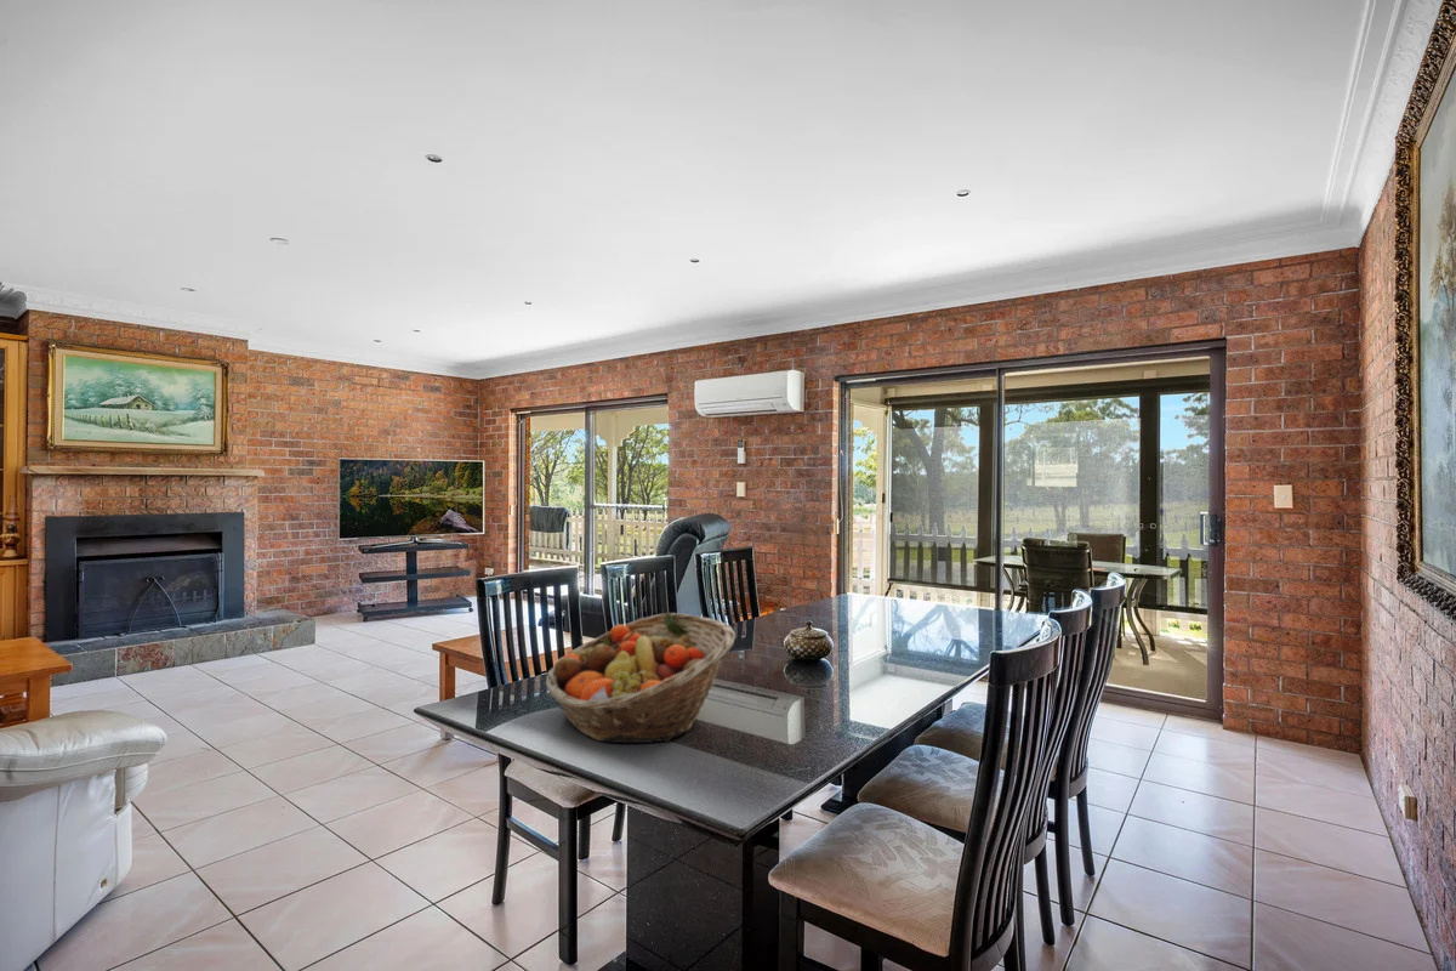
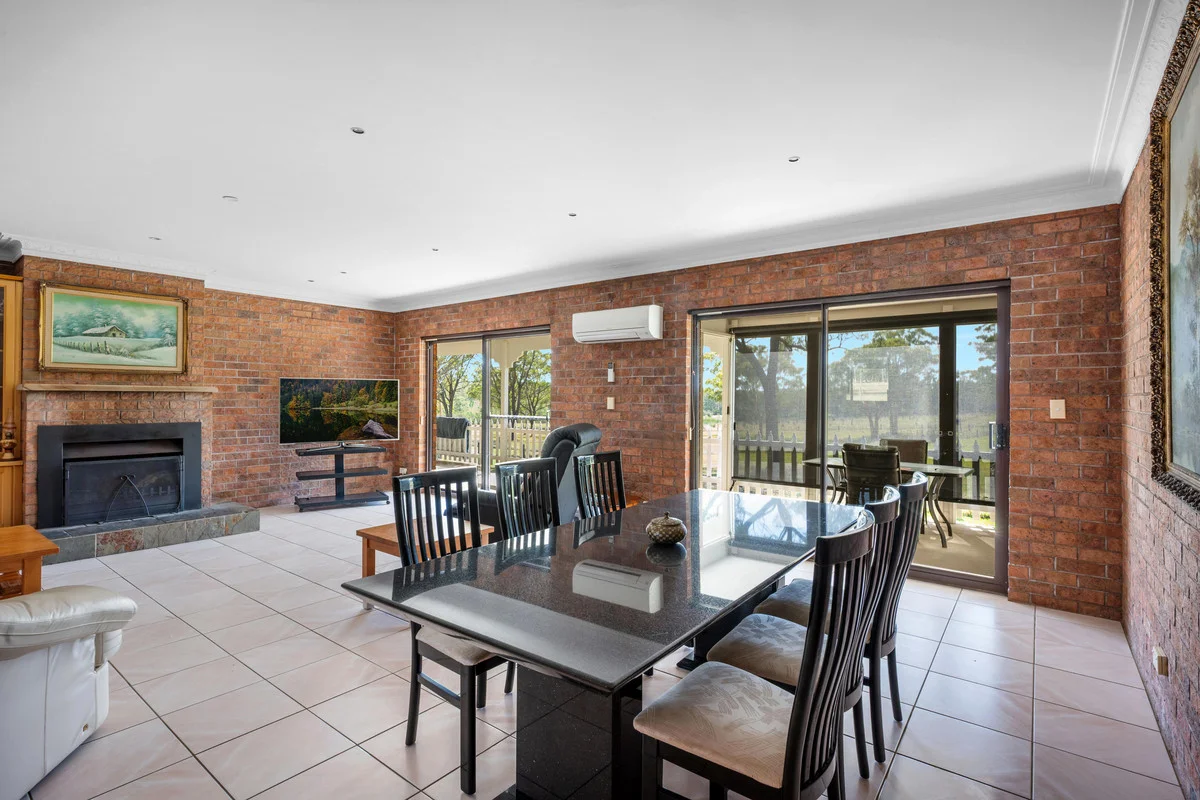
- fruit basket (639, 671)
